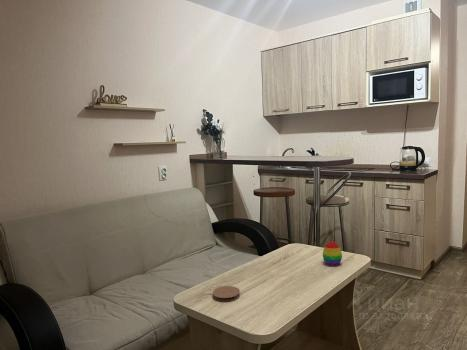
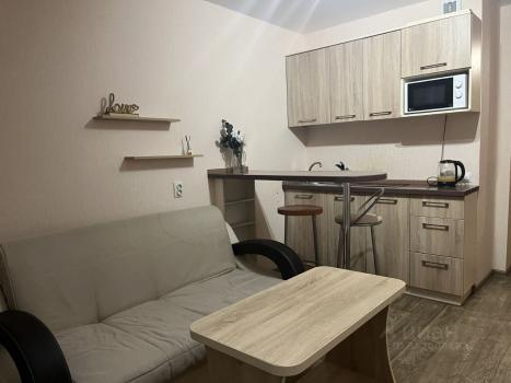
- decorative egg (332, 252)
- coaster (226, 293)
